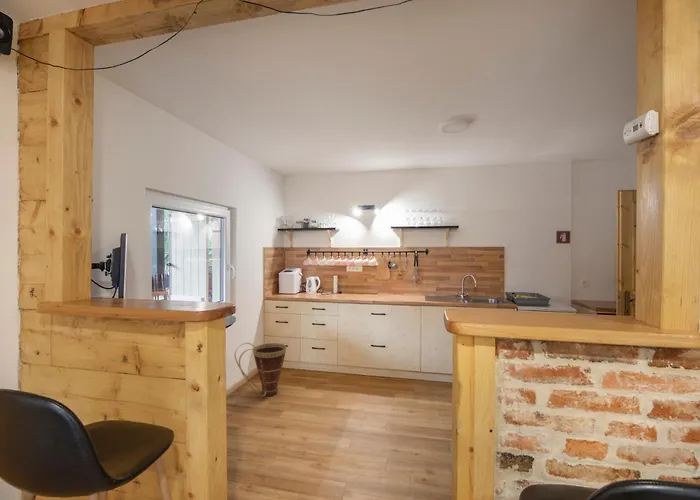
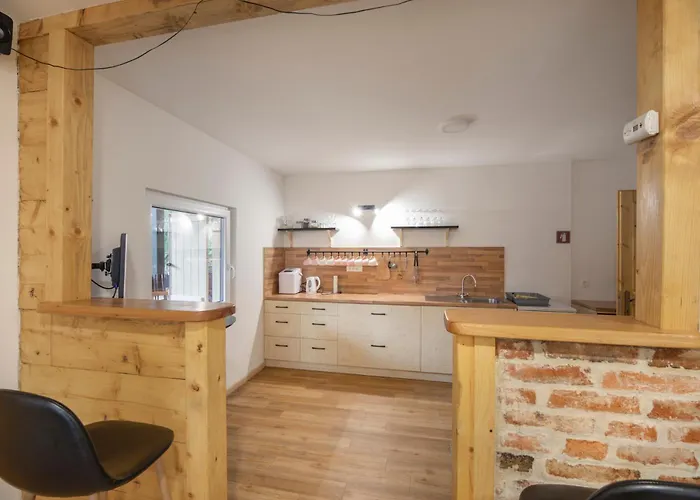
- basket (259, 369)
